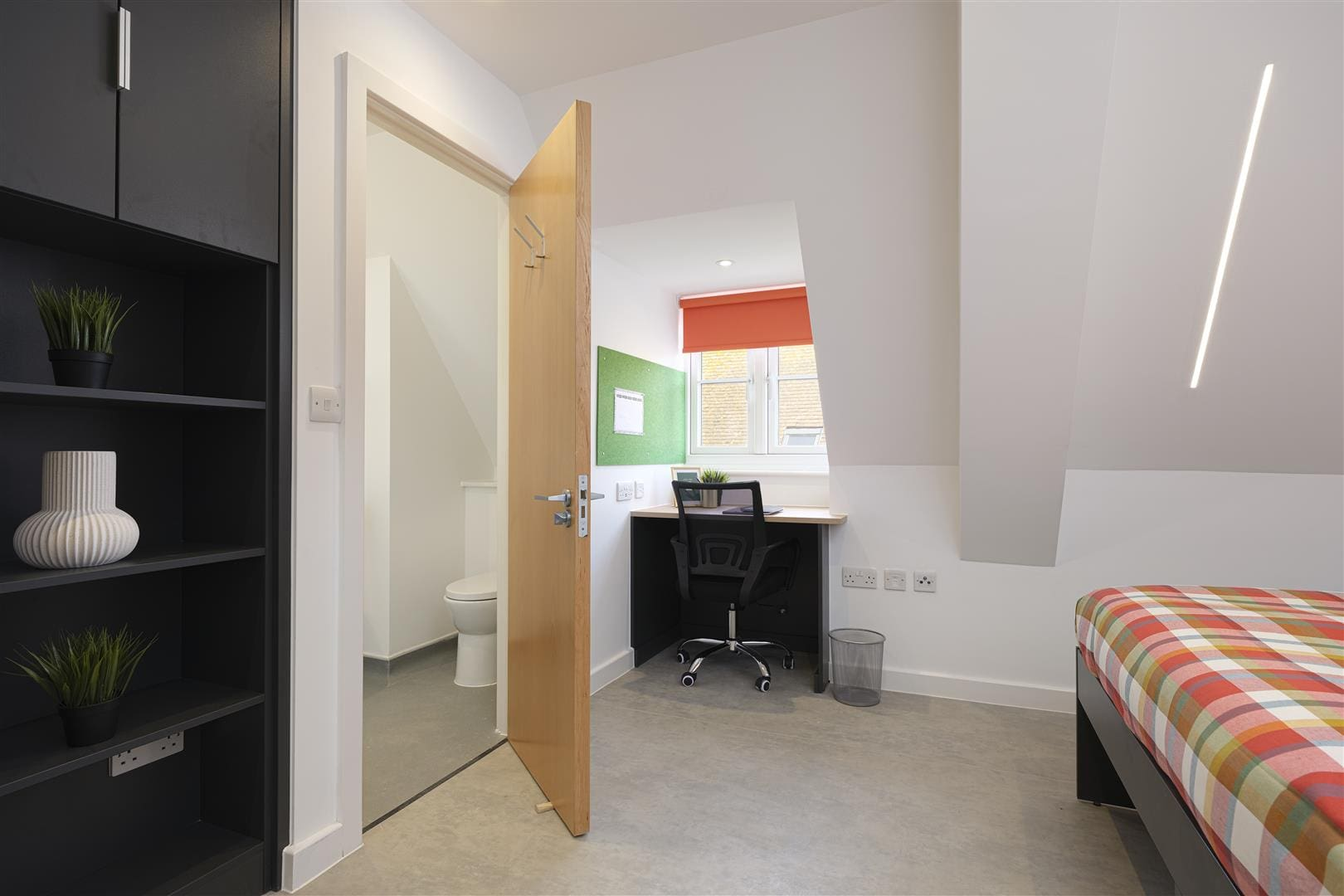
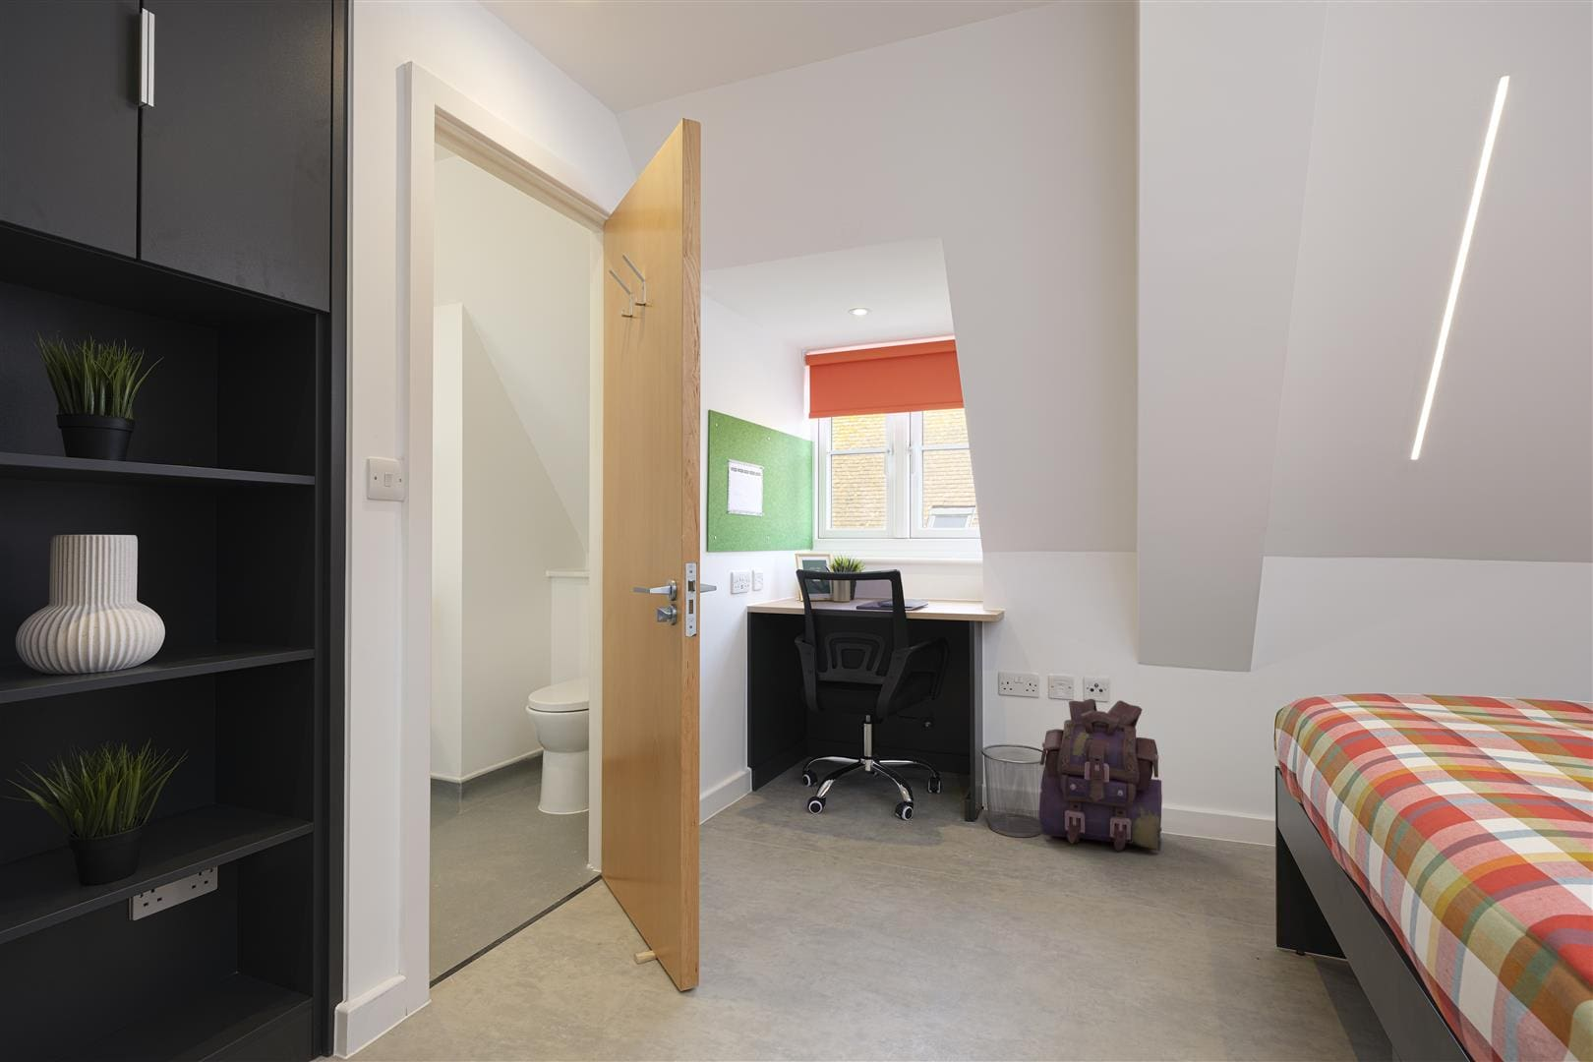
+ backpack (1100, 769)
